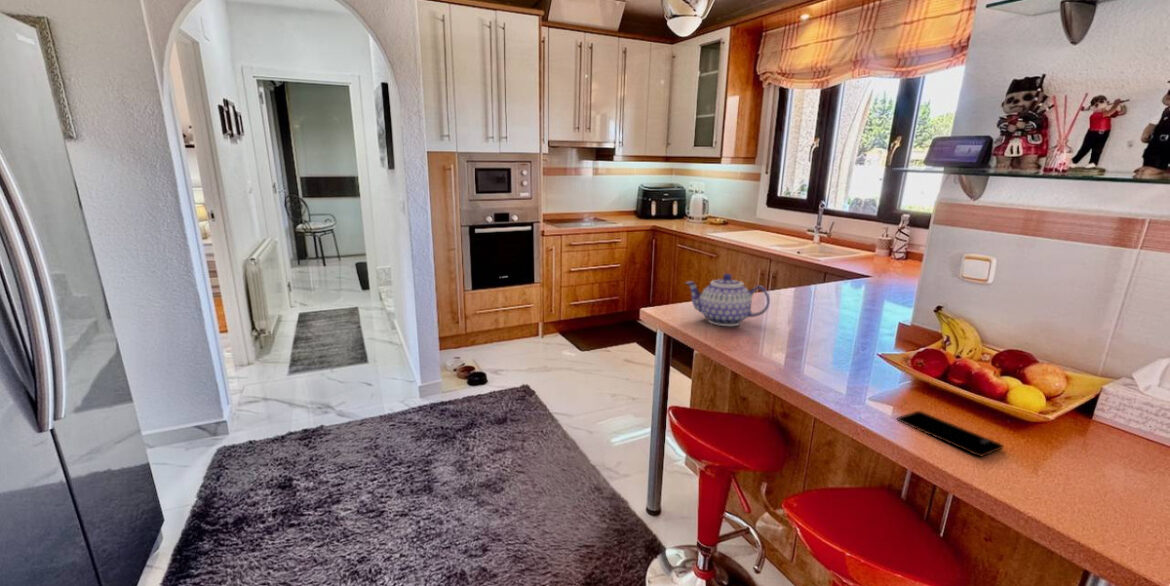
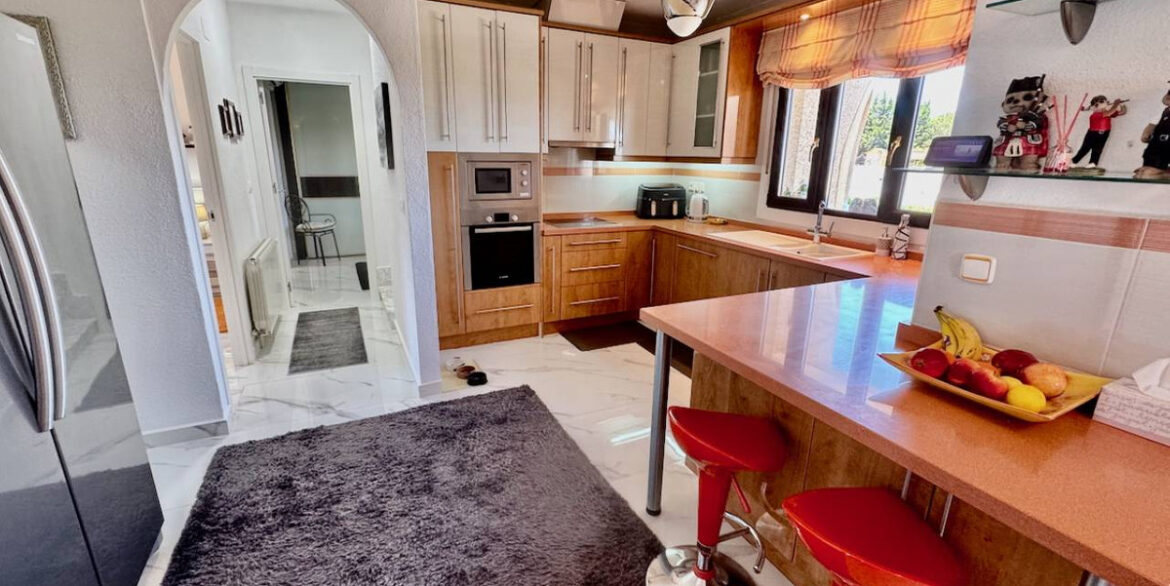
- smartphone (947, 432)
- teapot (725, 297)
